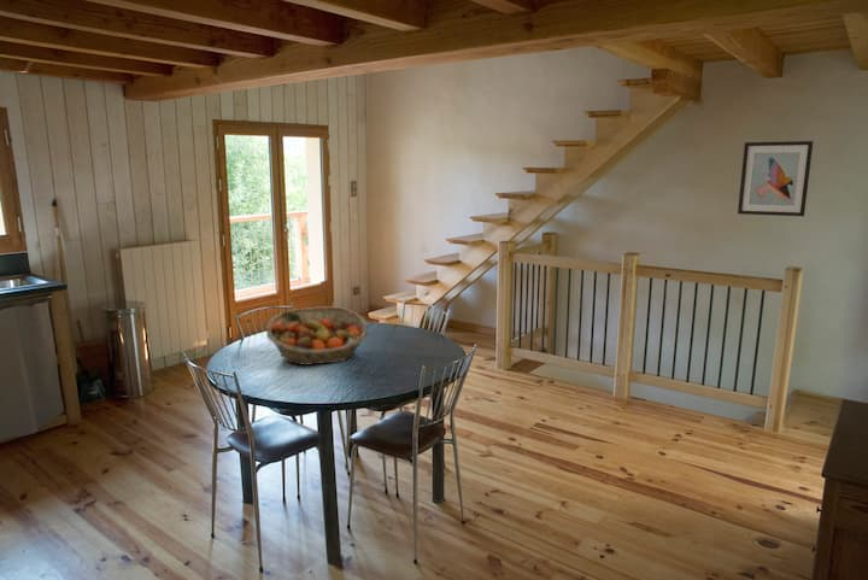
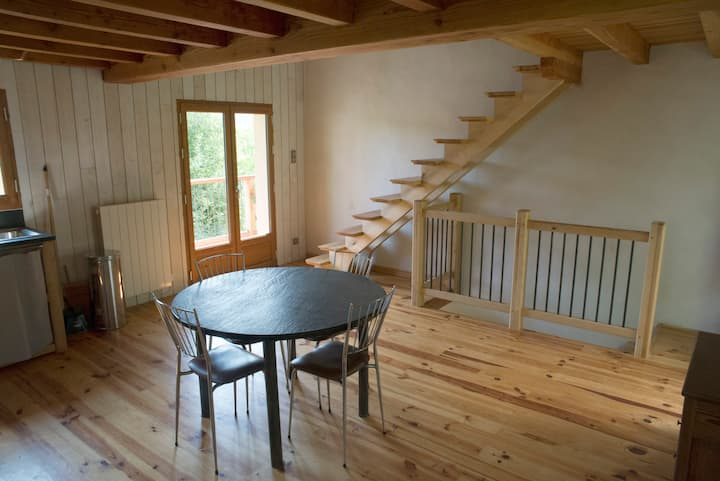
- fruit basket (317, 335)
- wall art (774, 178)
